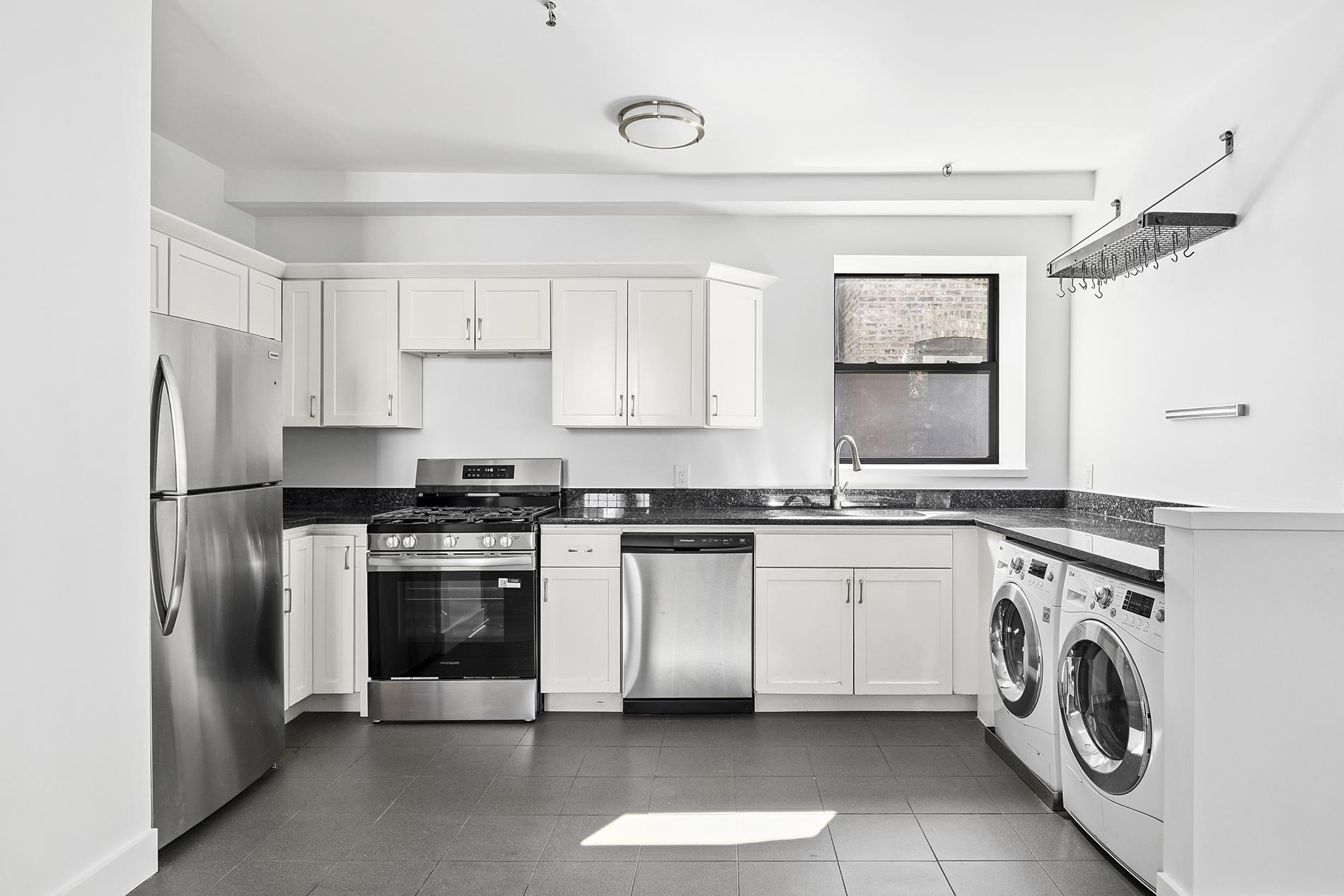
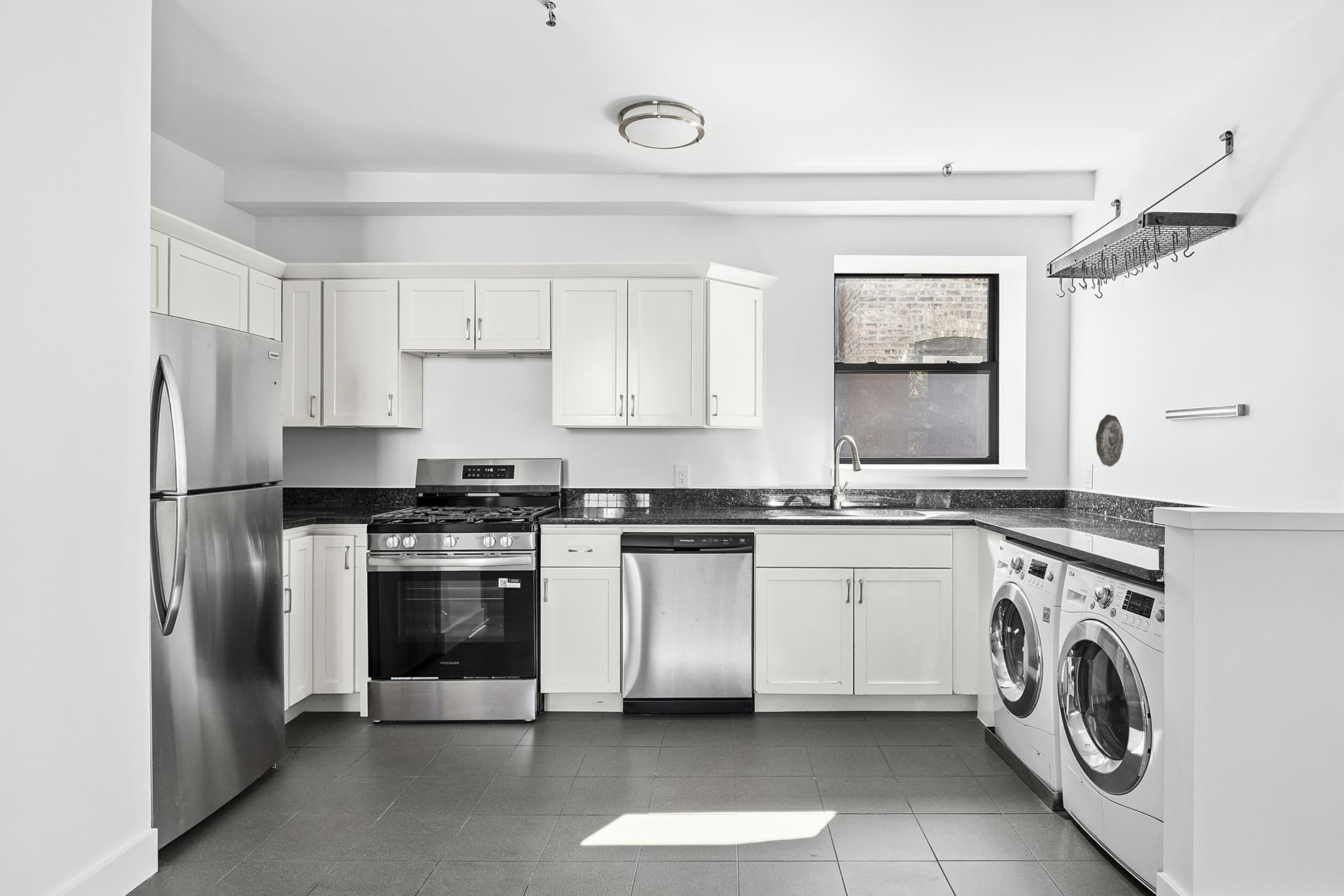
+ decorative plate (1111, 440)
